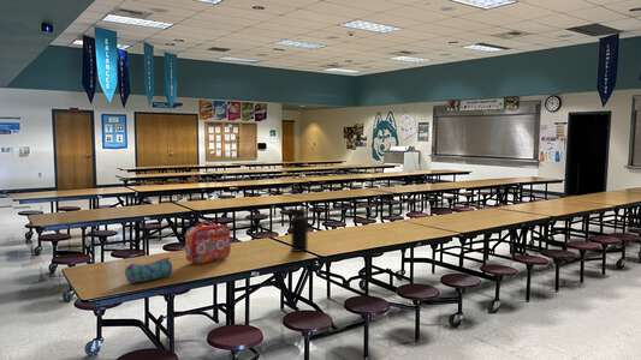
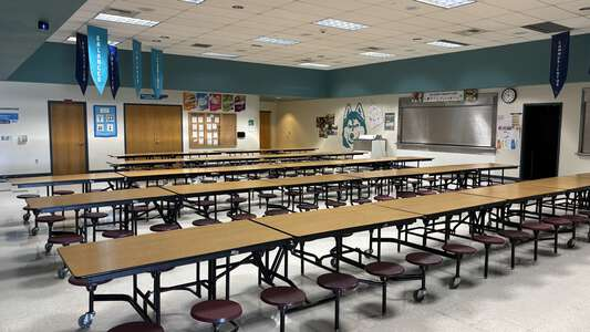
- pencil case (149, 269)
- lunch box (208, 240)
- water bottle (297, 227)
